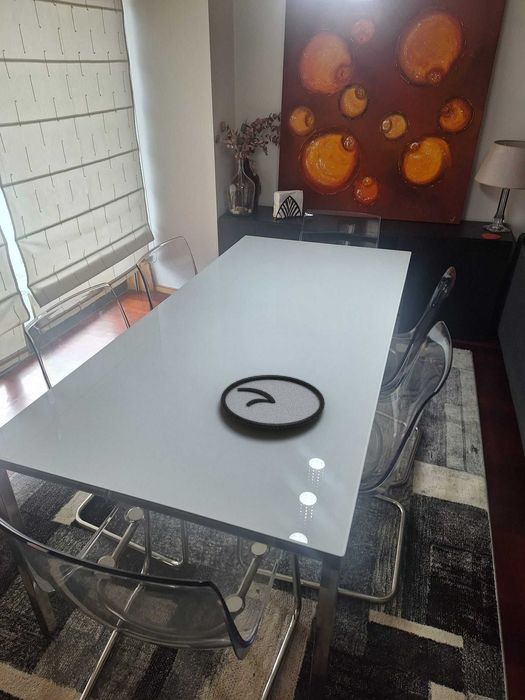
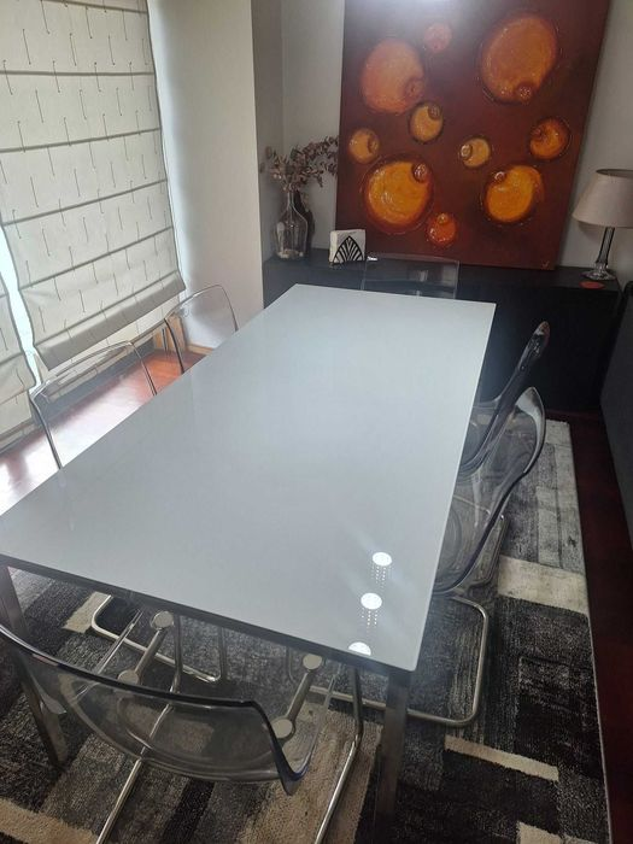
- plate (272, 399)
